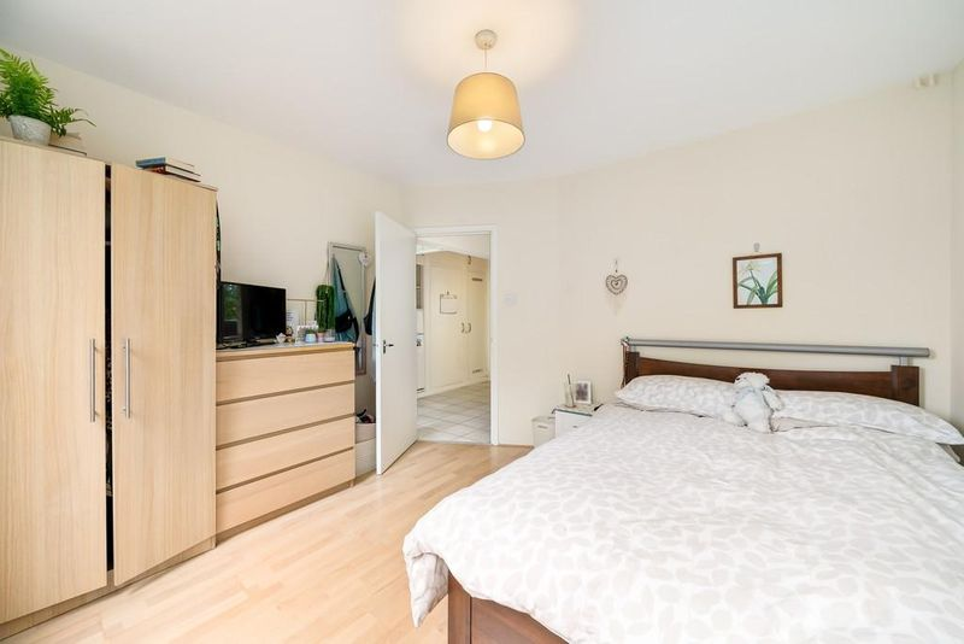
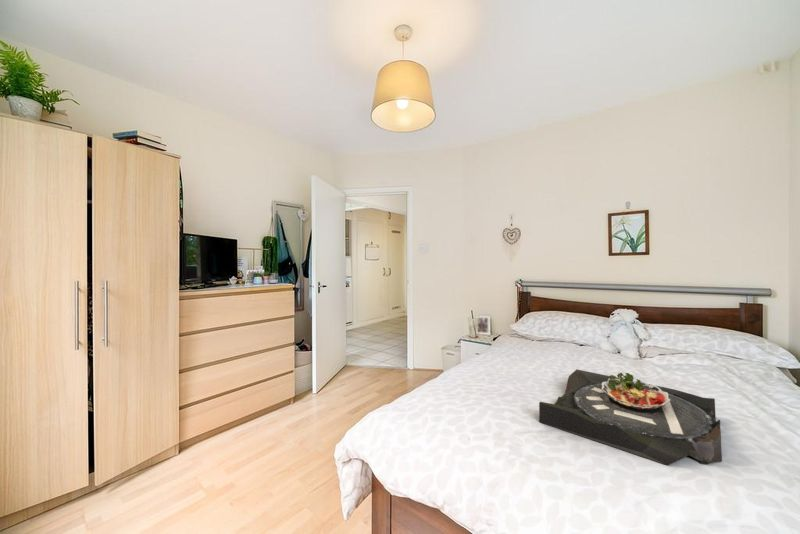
+ serving tray (628, 397)
